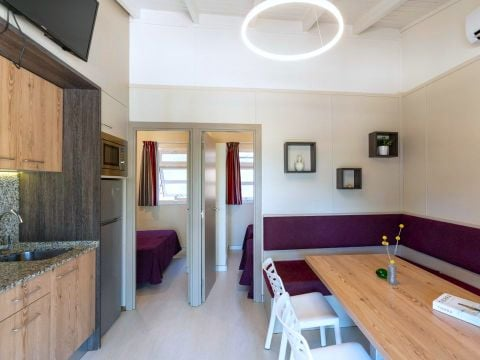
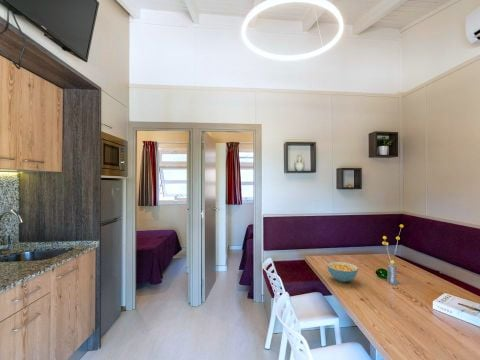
+ cereal bowl (342, 273)
